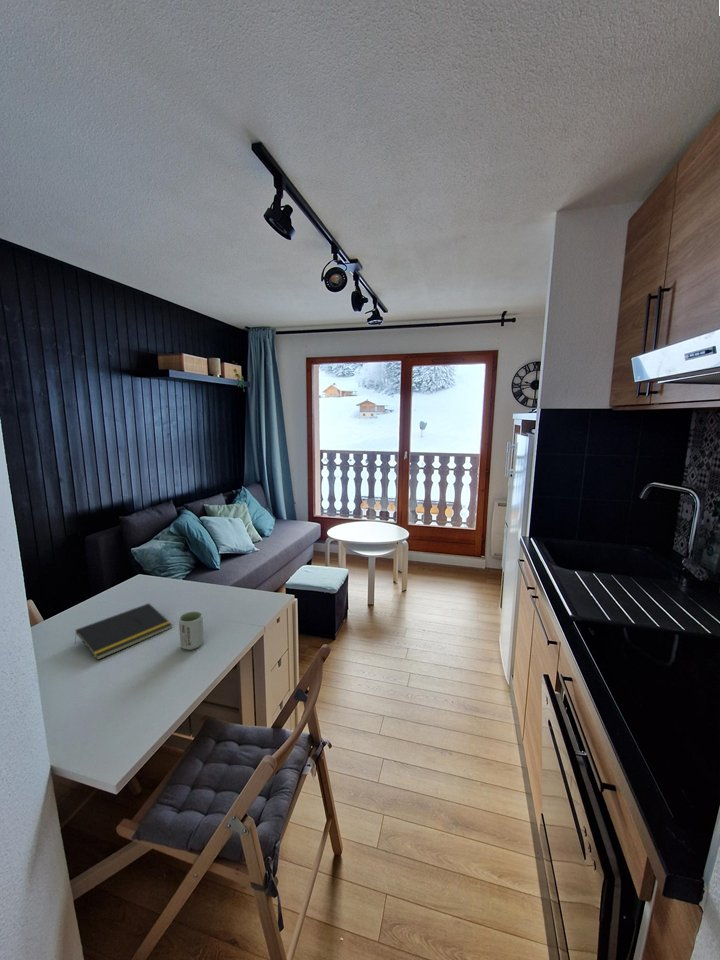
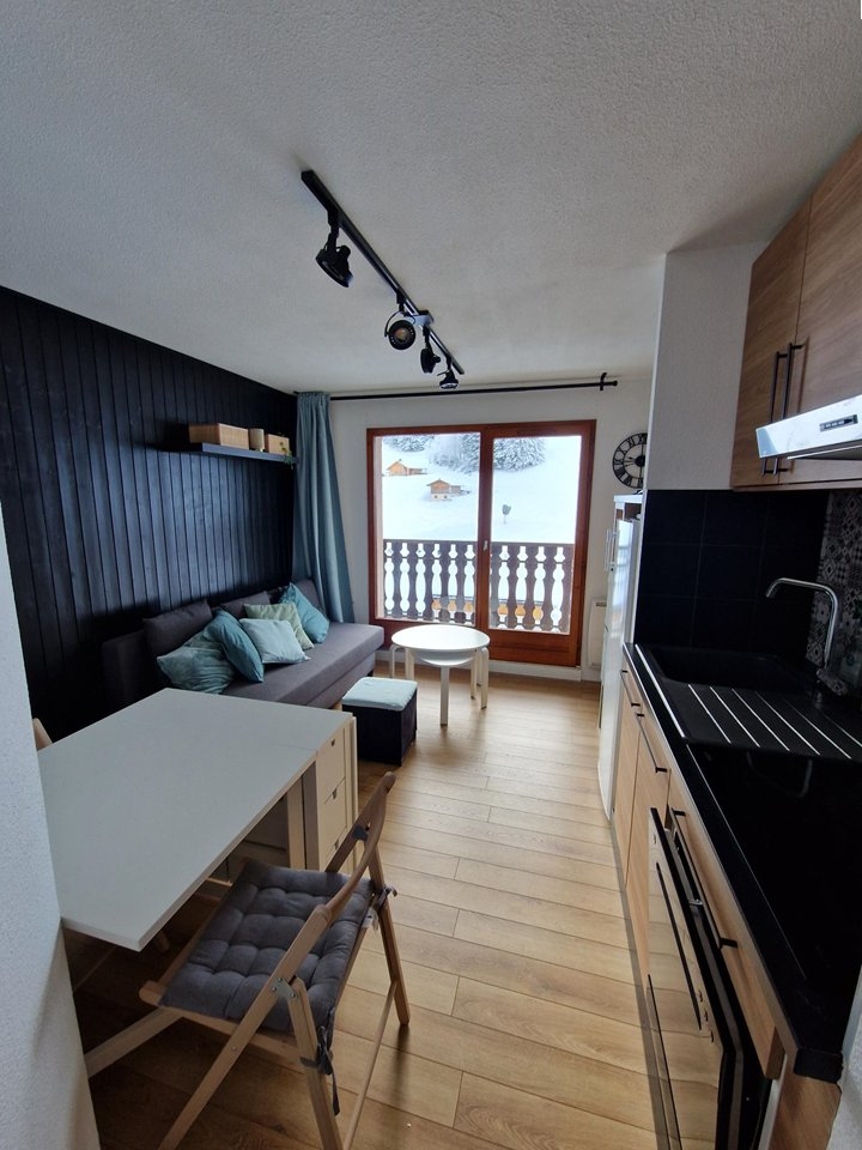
- cup (191, 630)
- notepad (125, 628)
